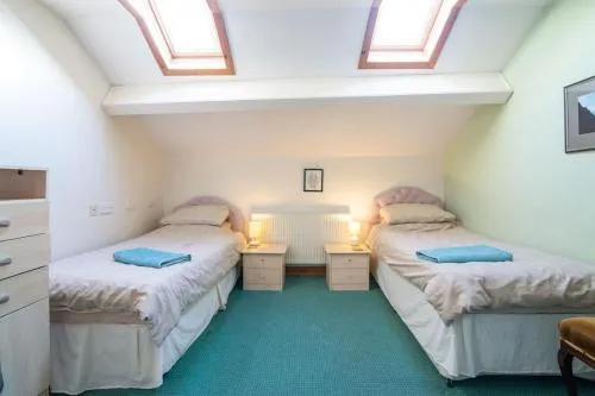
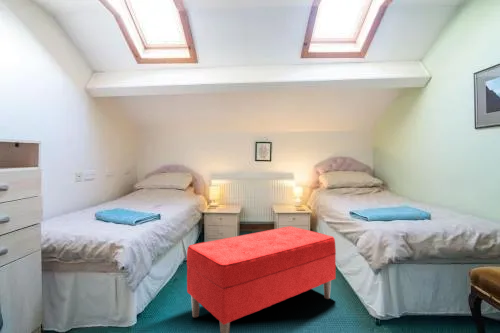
+ bench (265, 273)
